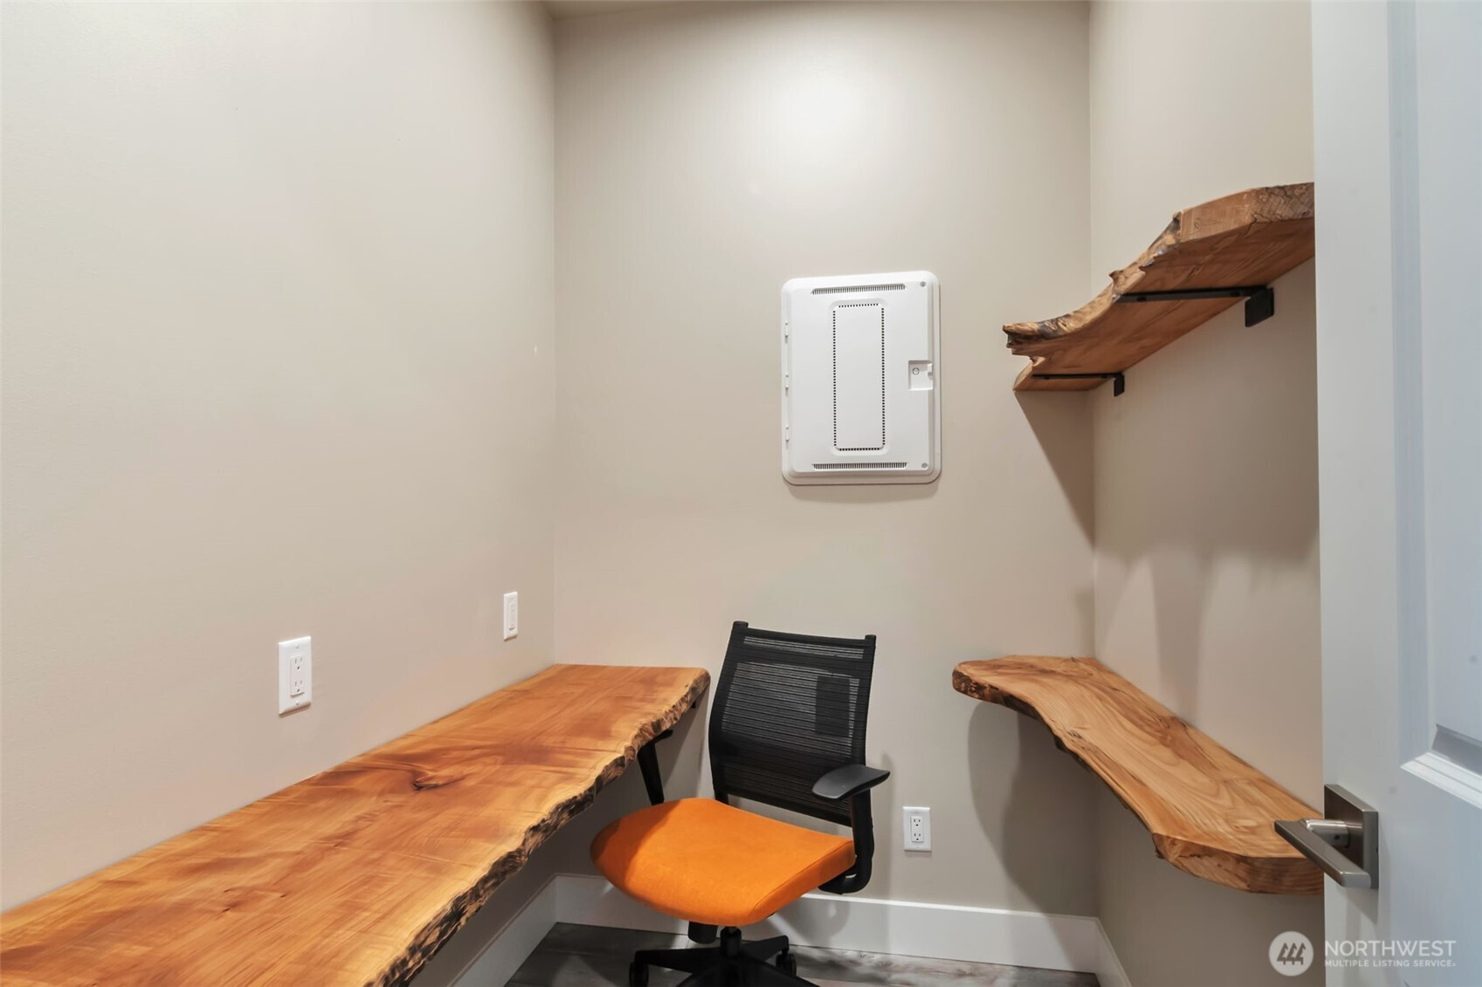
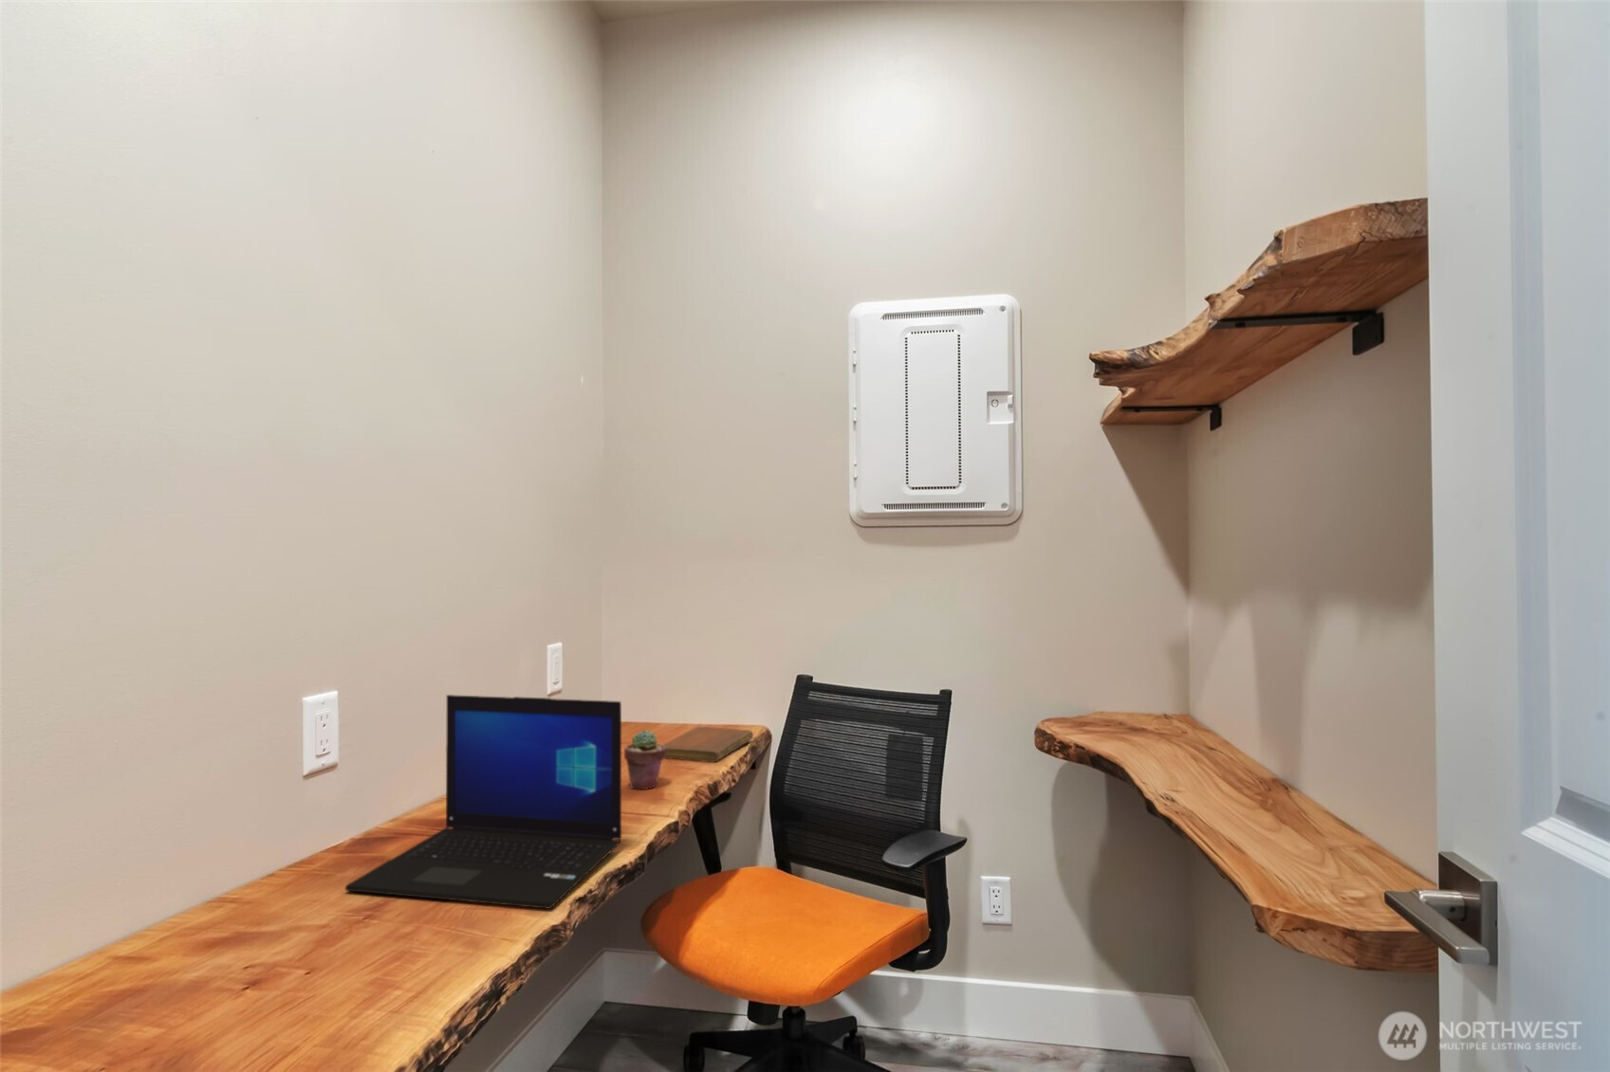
+ potted succulent (644, 757)
+ notebook (706, 743)
+ laptop (493, 790)
